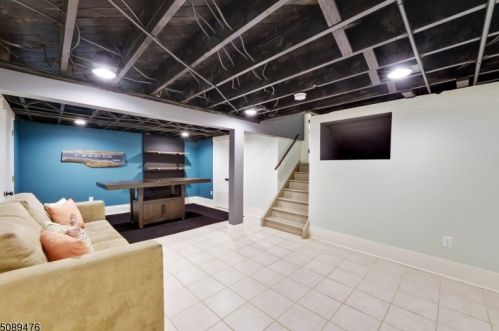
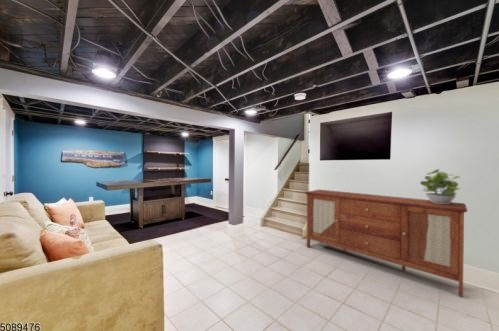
+ potted plant (438, 186)
+ sideboard (371, 229)
